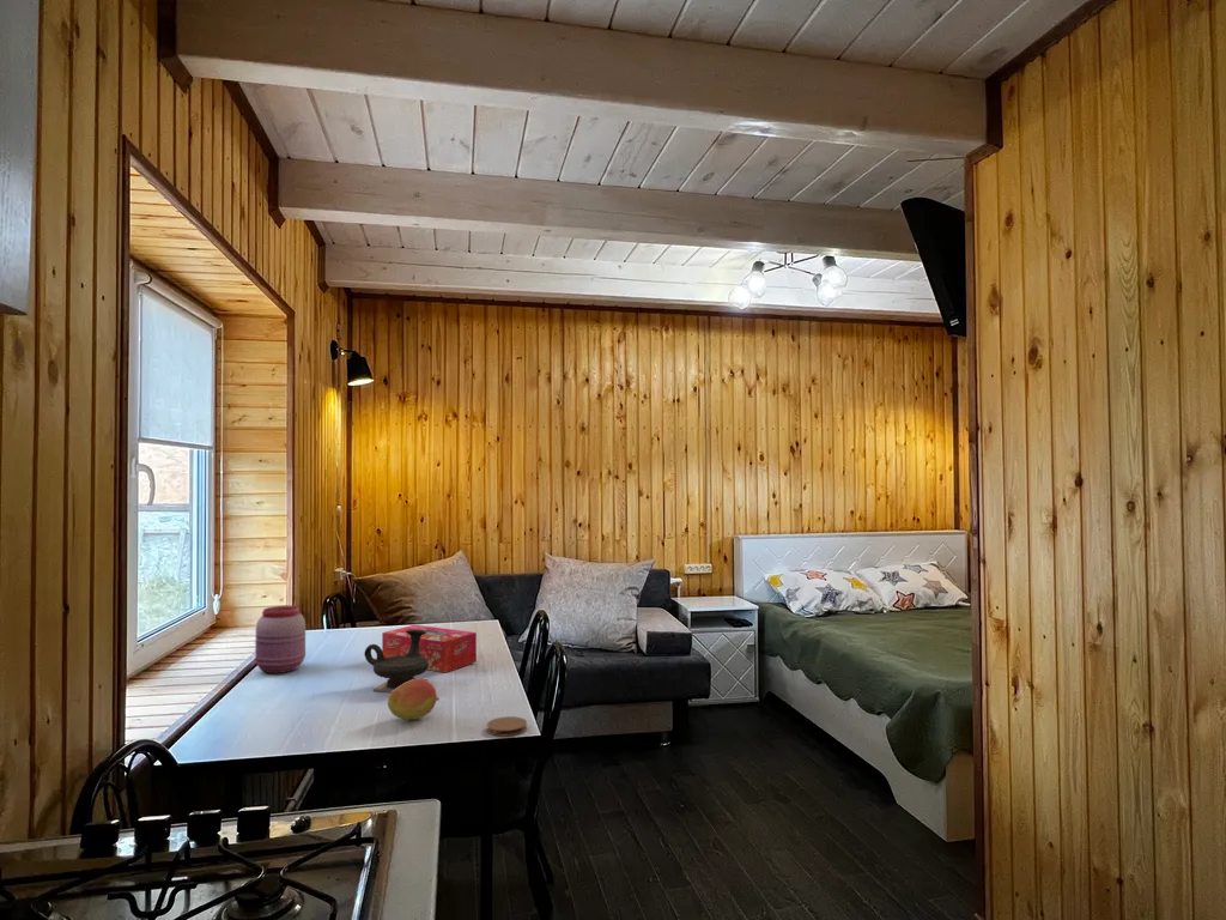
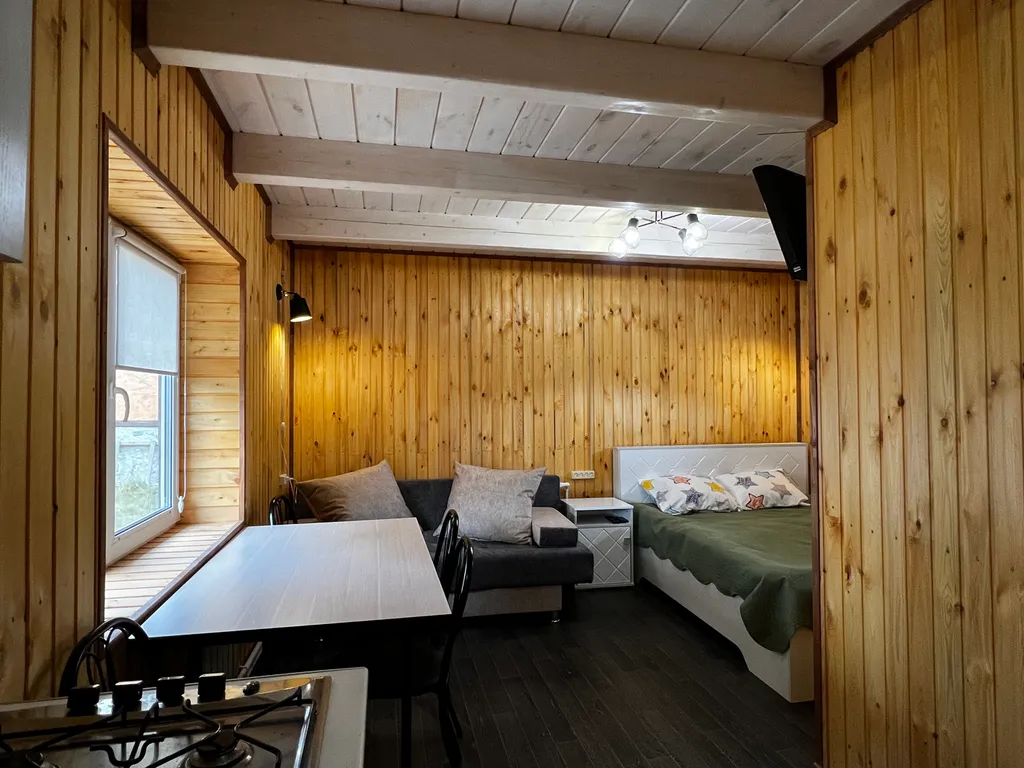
- fruit (413, 698)
- teapot (397, 658)
- jar (280, 638)
- tissue box (429, 647)
- coaster (506, 726)
